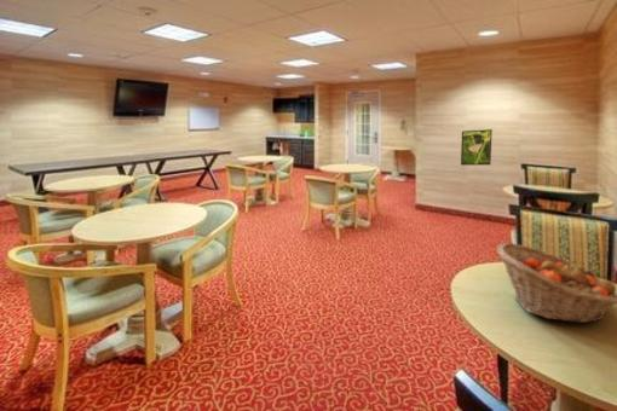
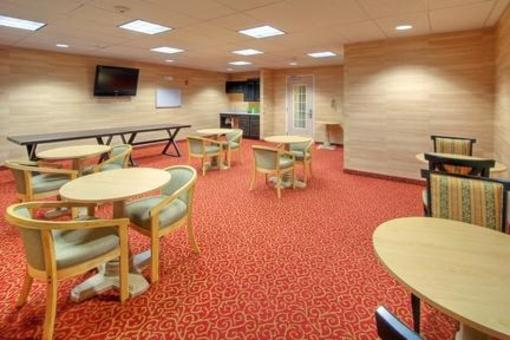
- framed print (475, 147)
- fruit basket (552, 278)
